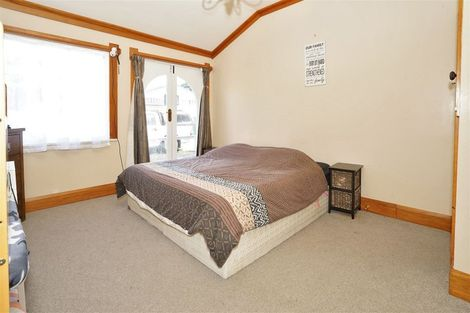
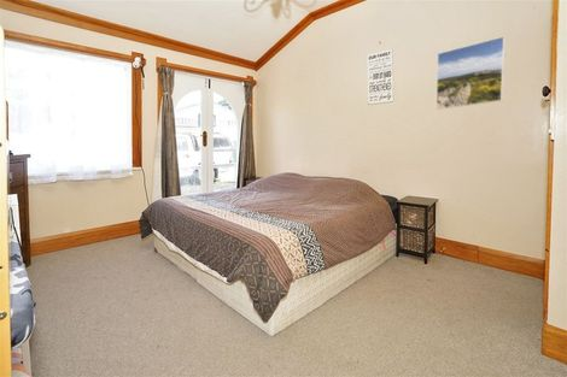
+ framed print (468, 76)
